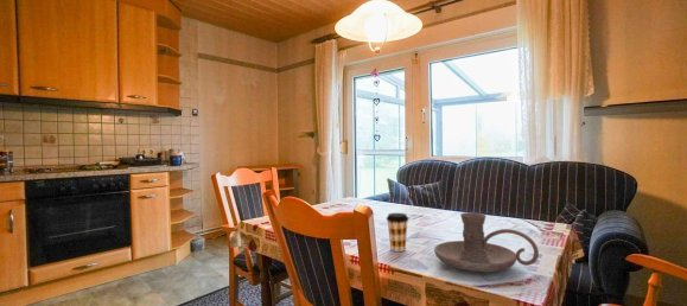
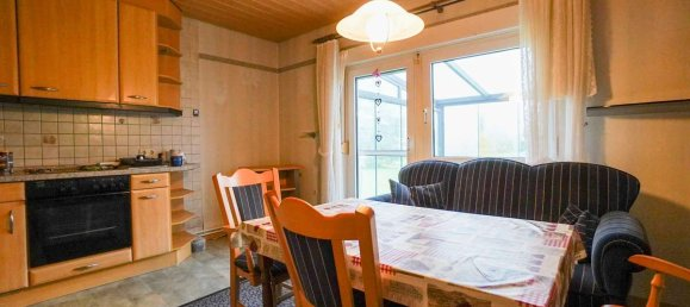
- candle holder (483, 241)
- coffee cup (397, 231)
